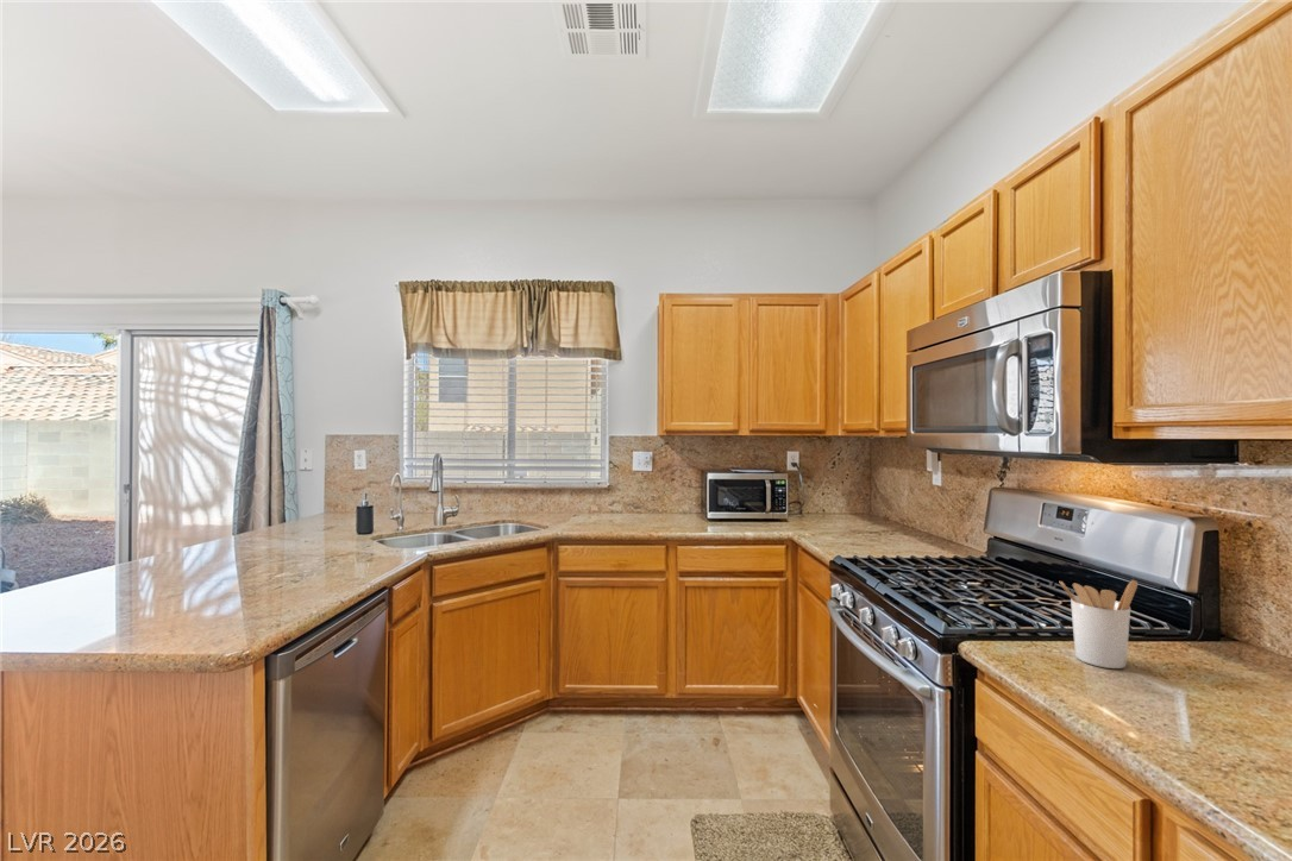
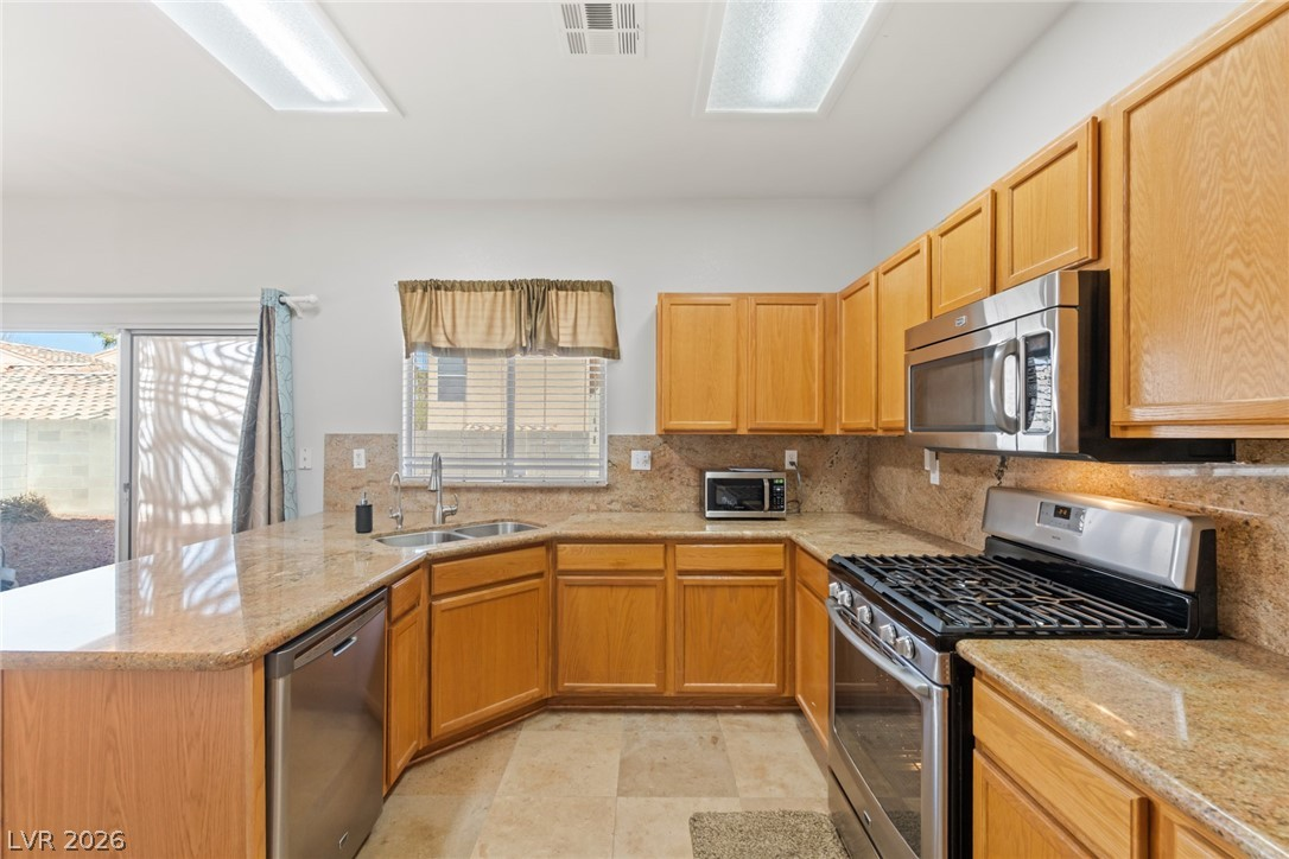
- utensil holder (1098, 620)
